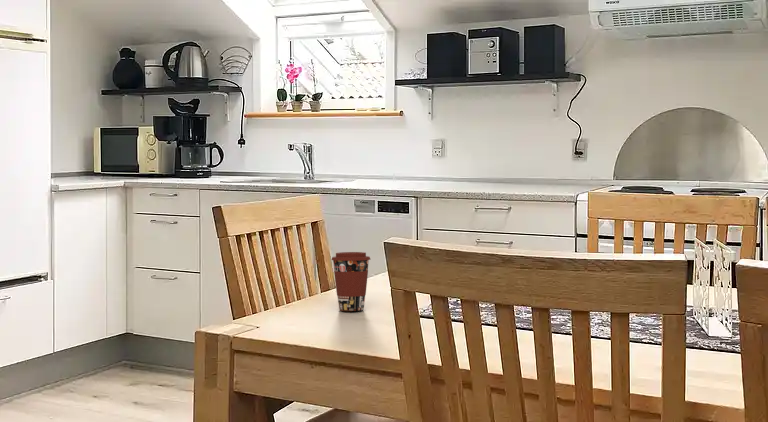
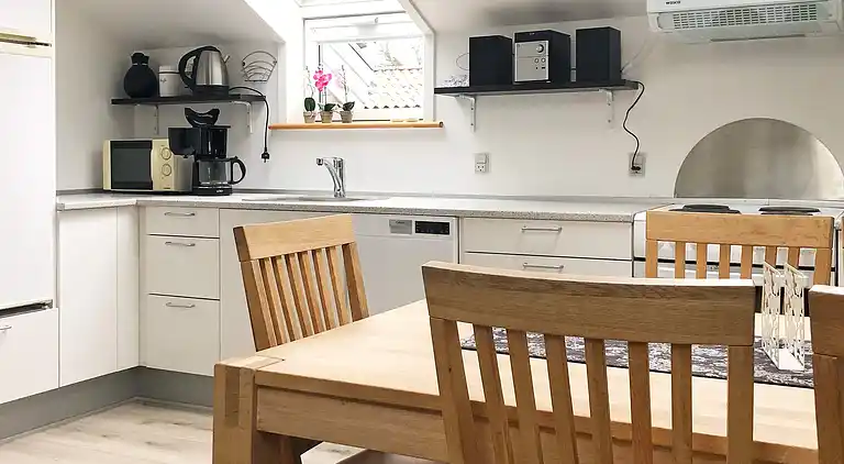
- coffee cup (351, 281)
